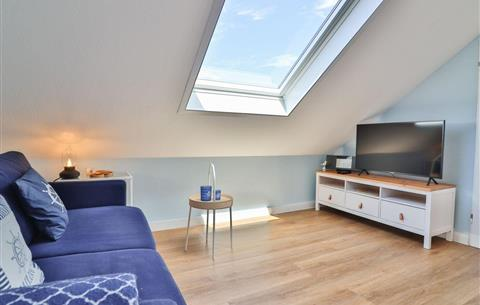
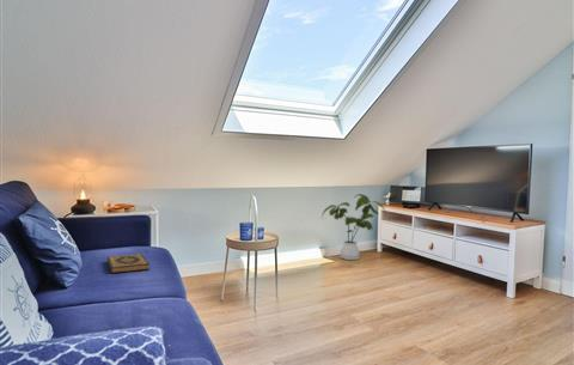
+ house plant (360, 226)
+ hardback book (127, 262)
